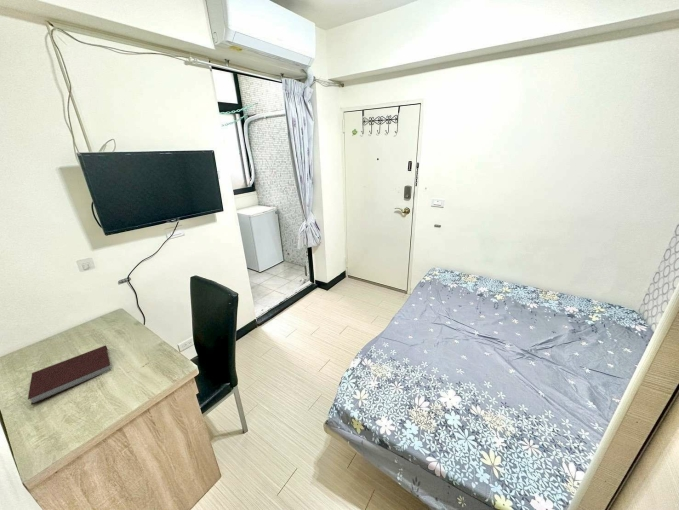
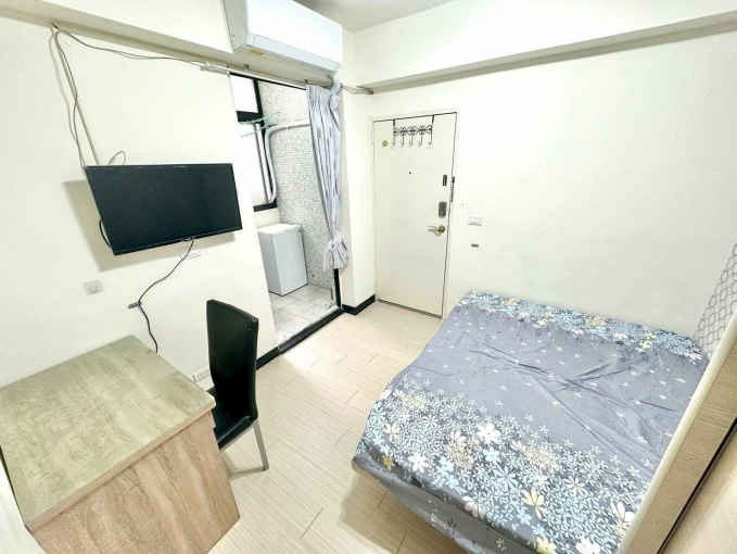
- notebook (72, 371)
